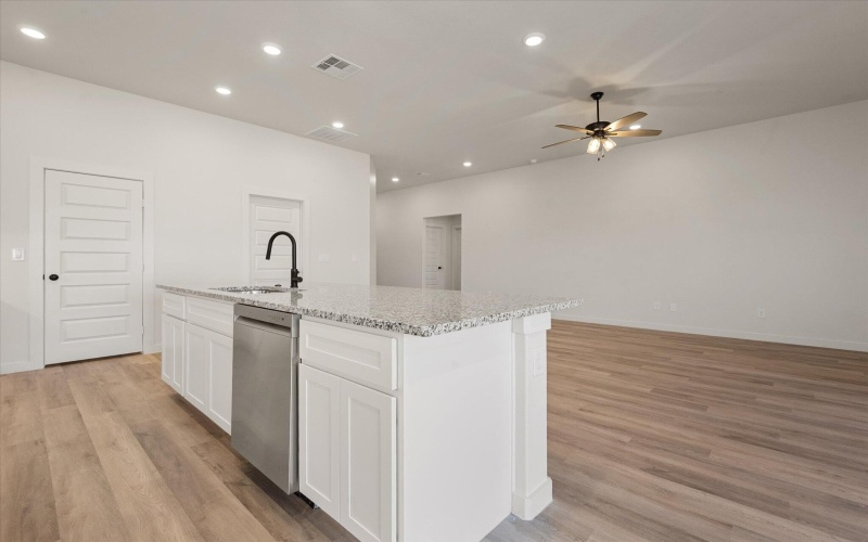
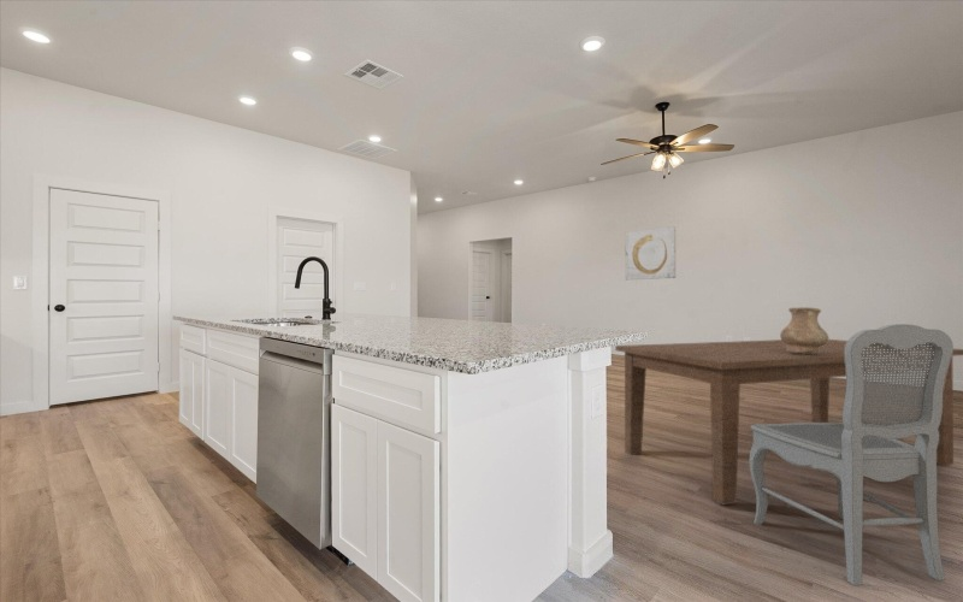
+ dining chair (841, 433)
+ vase (803, 330)
+ wall art (649, 254)
+ dining table (781, 380)
